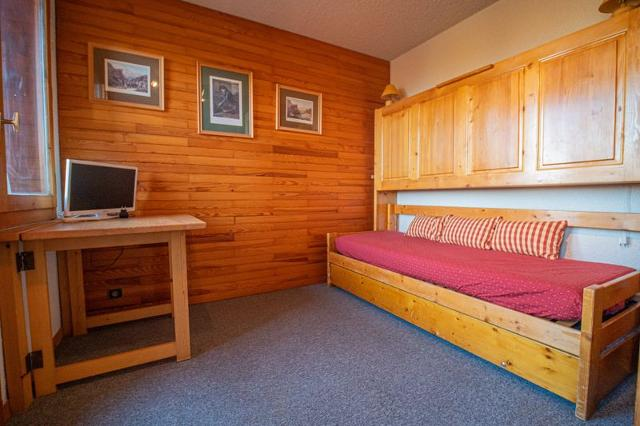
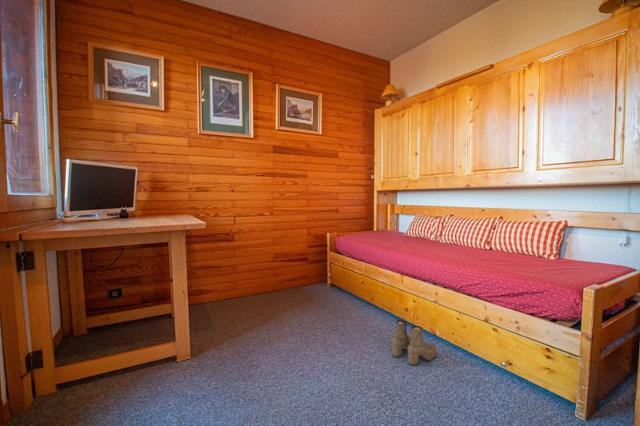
+ boots (413, 338)
